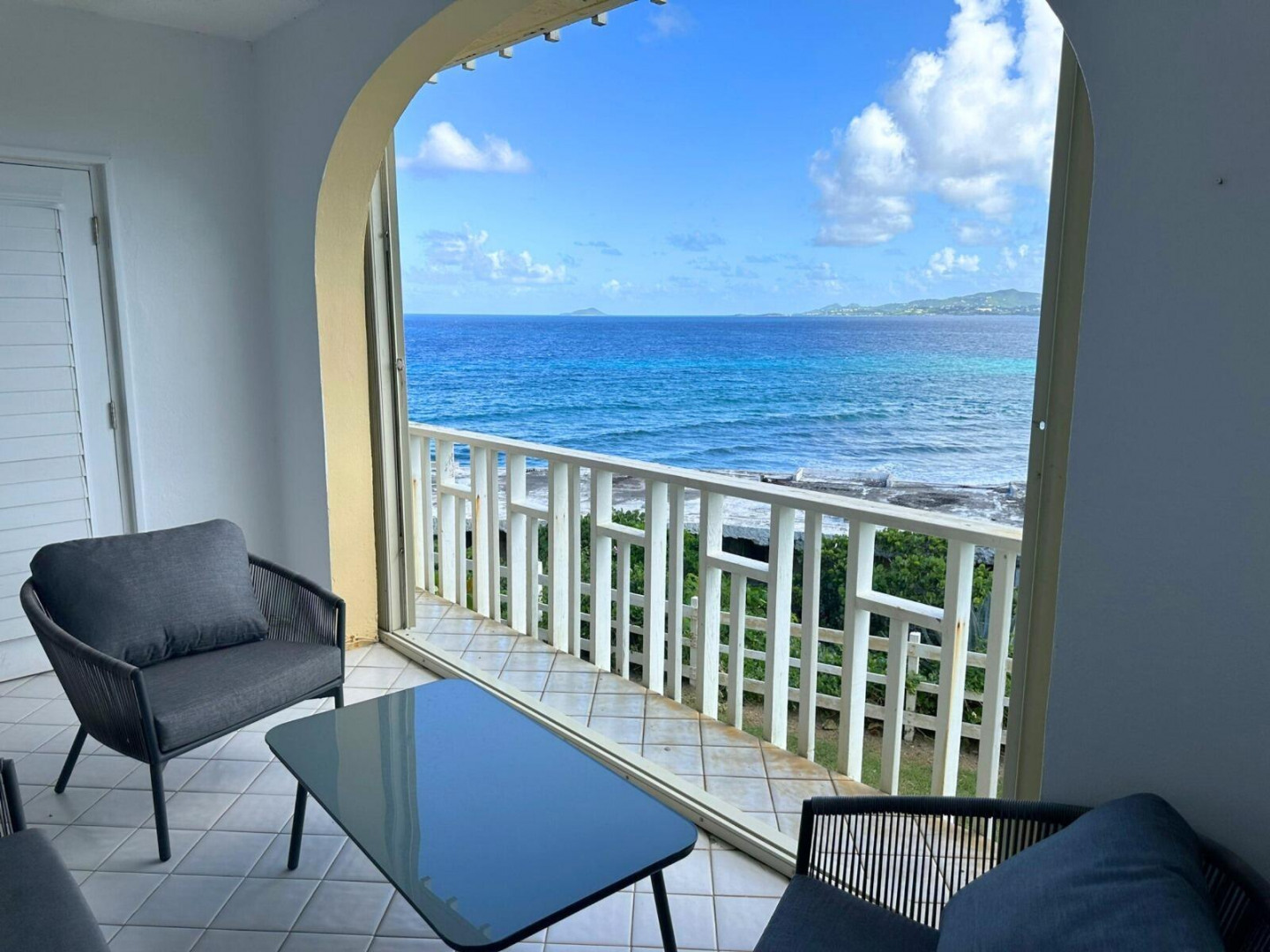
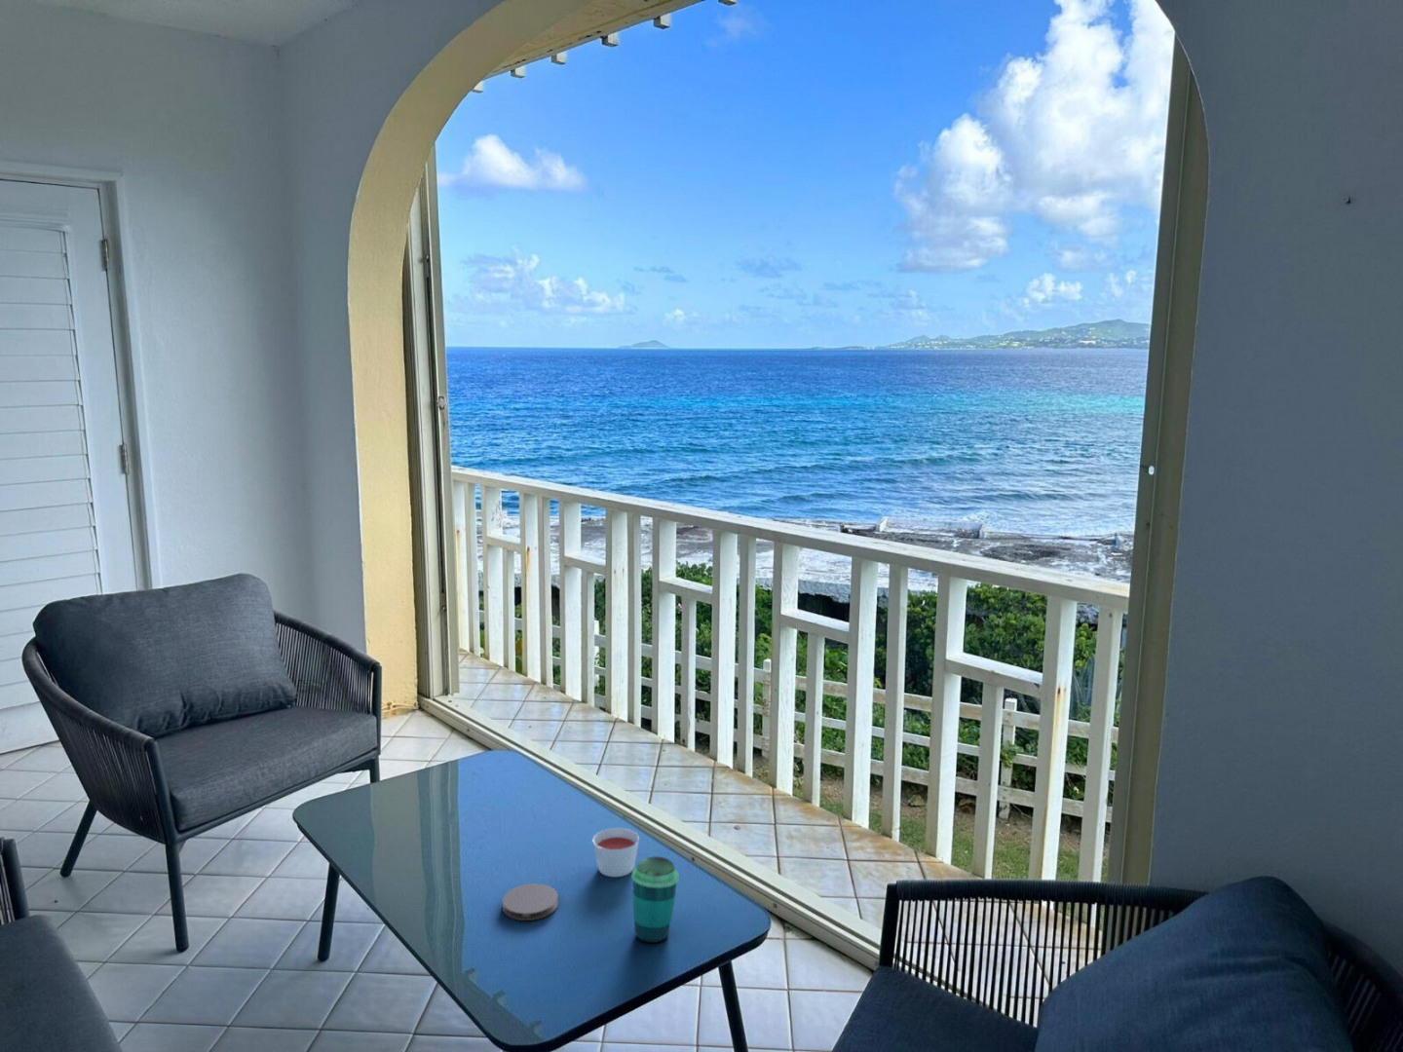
+ cup (655, 898)
+ candle (615, 853)
+ coaster (530, 901)
